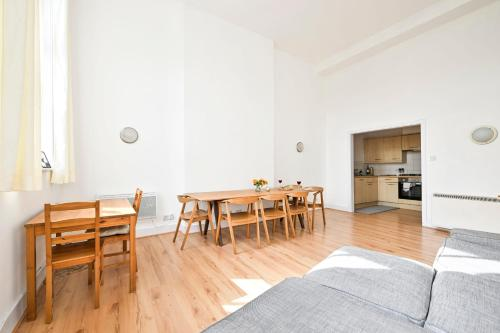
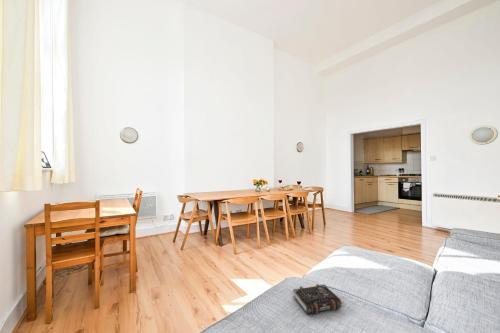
+ book (316, 297)
